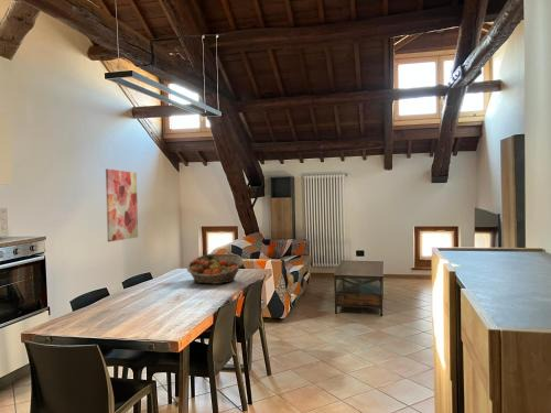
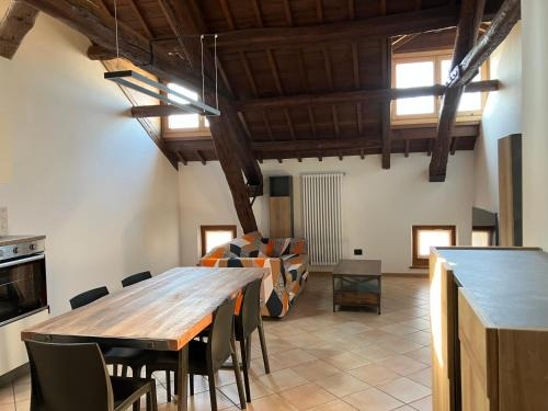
- fruit basket (215, 268)
- wall art (122, 205)
